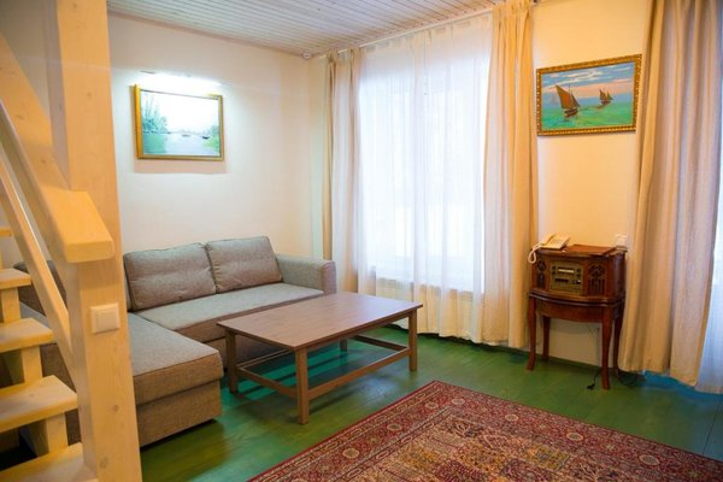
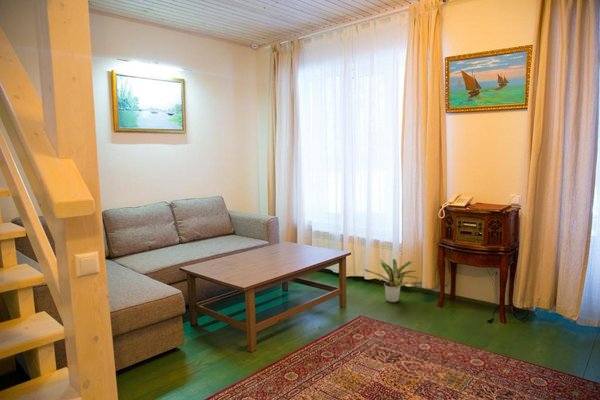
+ potted plant (394, 280)
